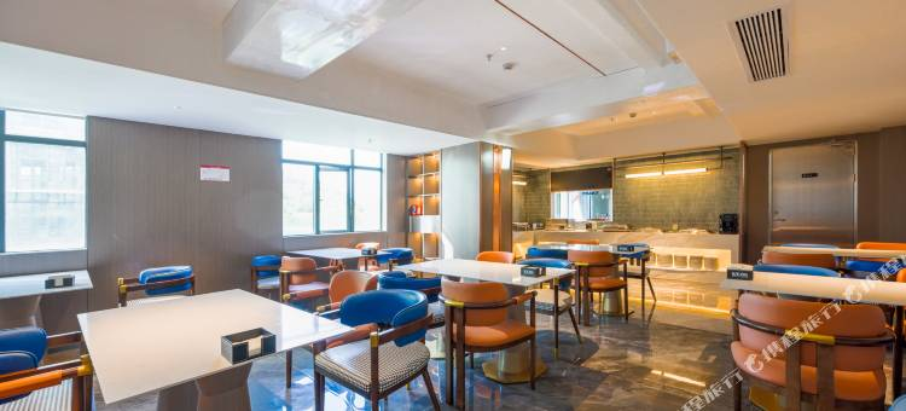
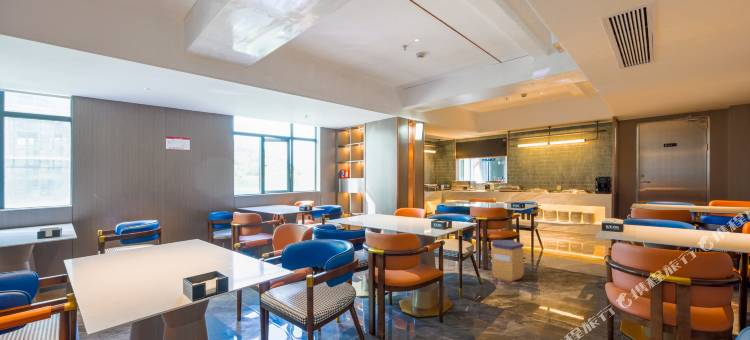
+ trash can (506, 259)
